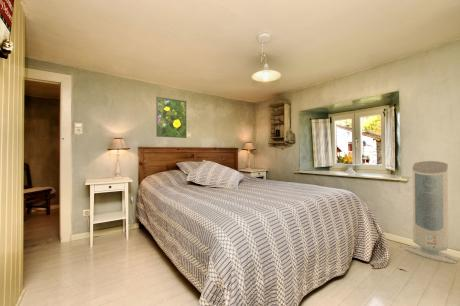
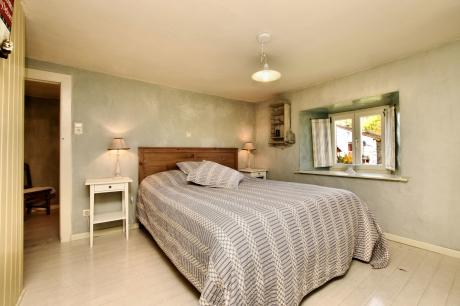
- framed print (171, 118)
- air purifier (429, 207)
